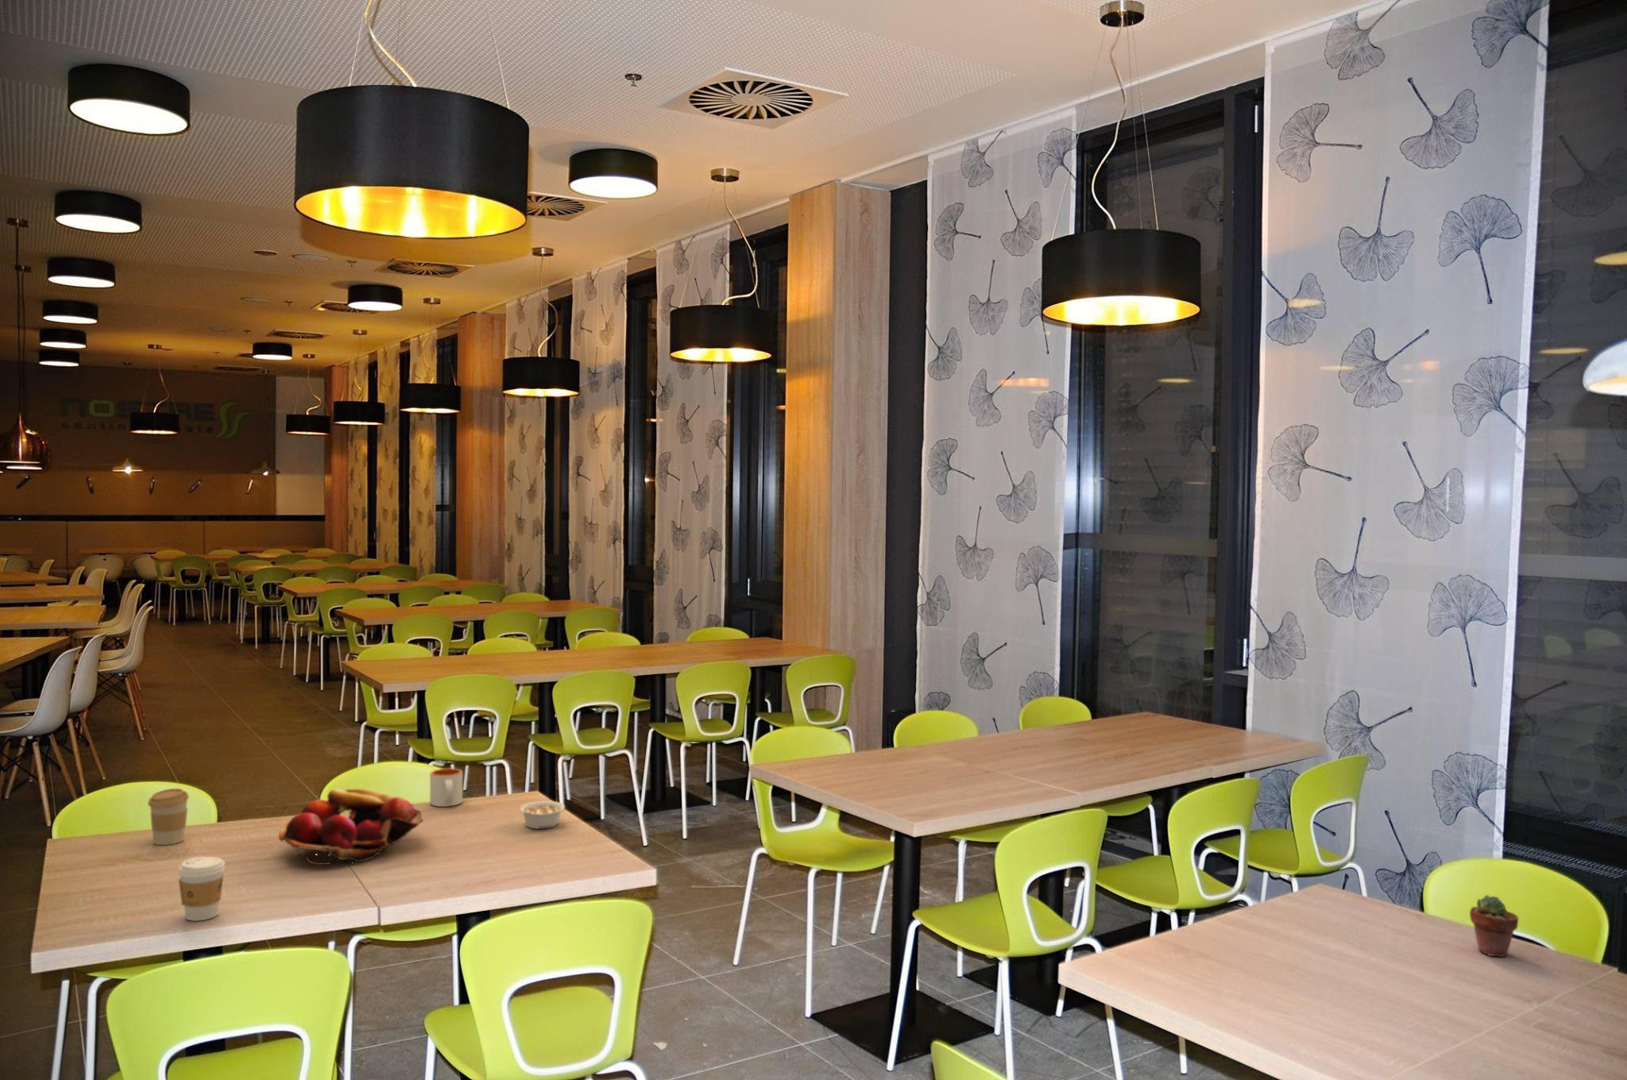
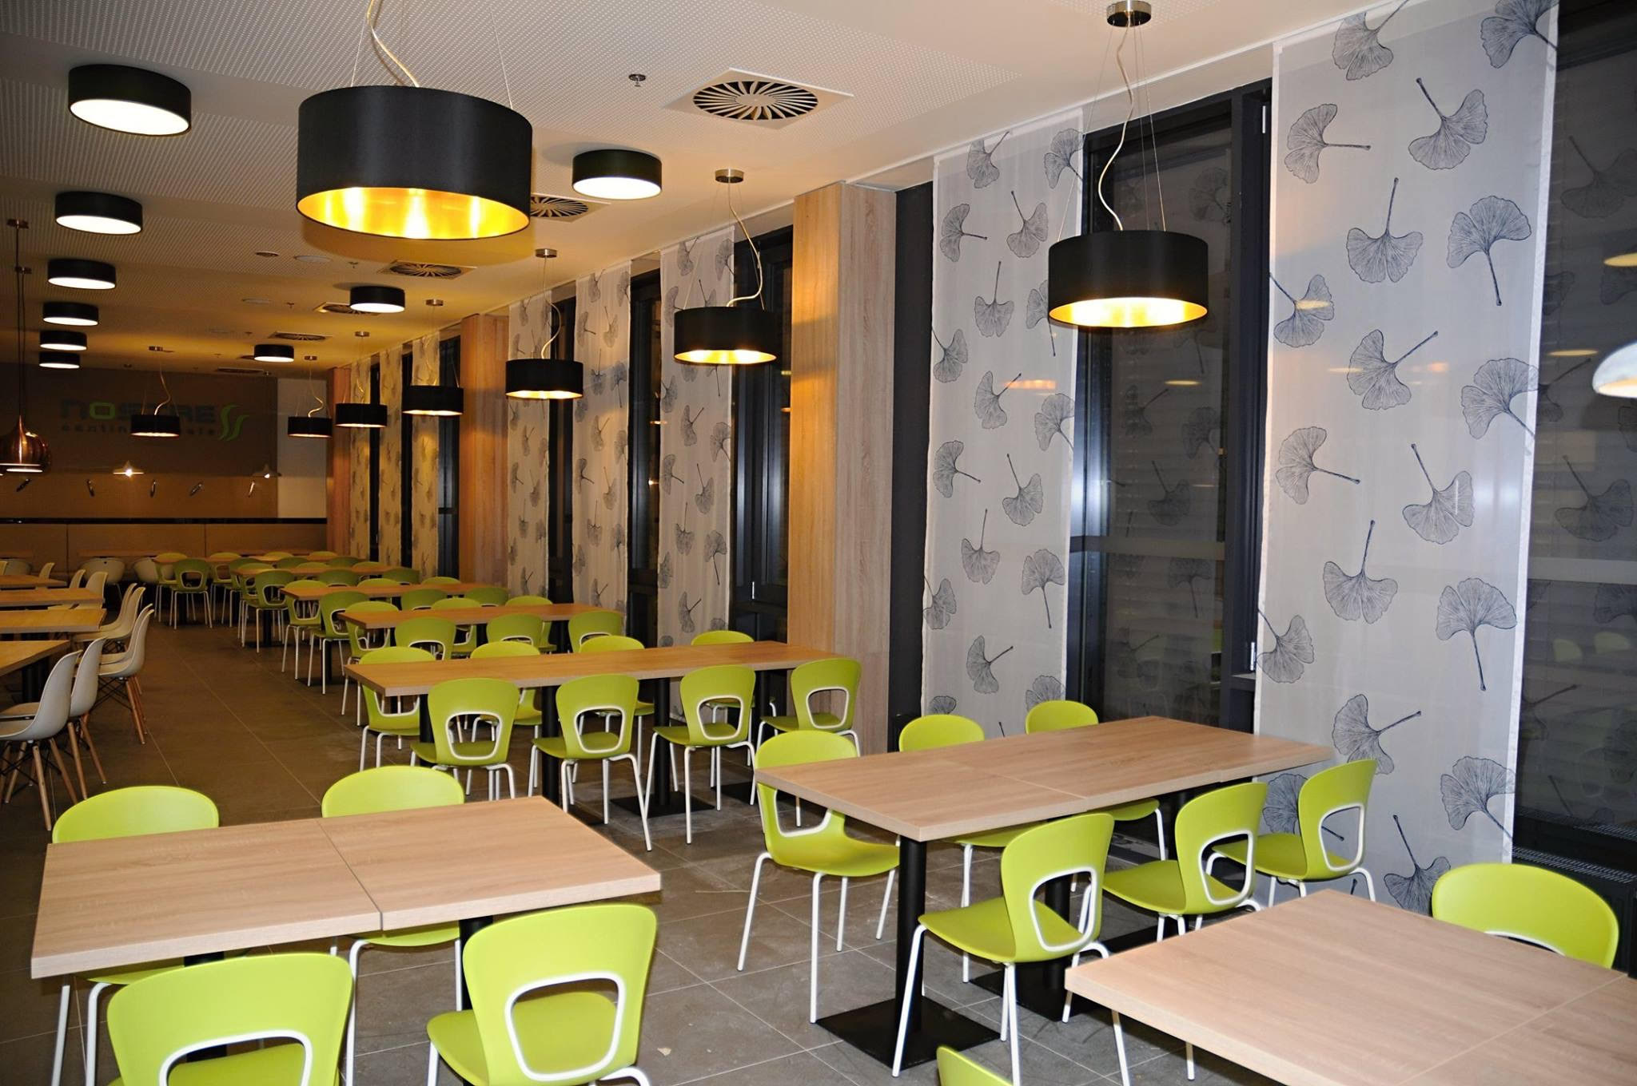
- coffee cup (169, 816)
- mug (446, 788)
- fruit basket (351, 821)
- legume (542, 814)
- potted succulent (1493, 923)
- coffee cup (201, 888)
